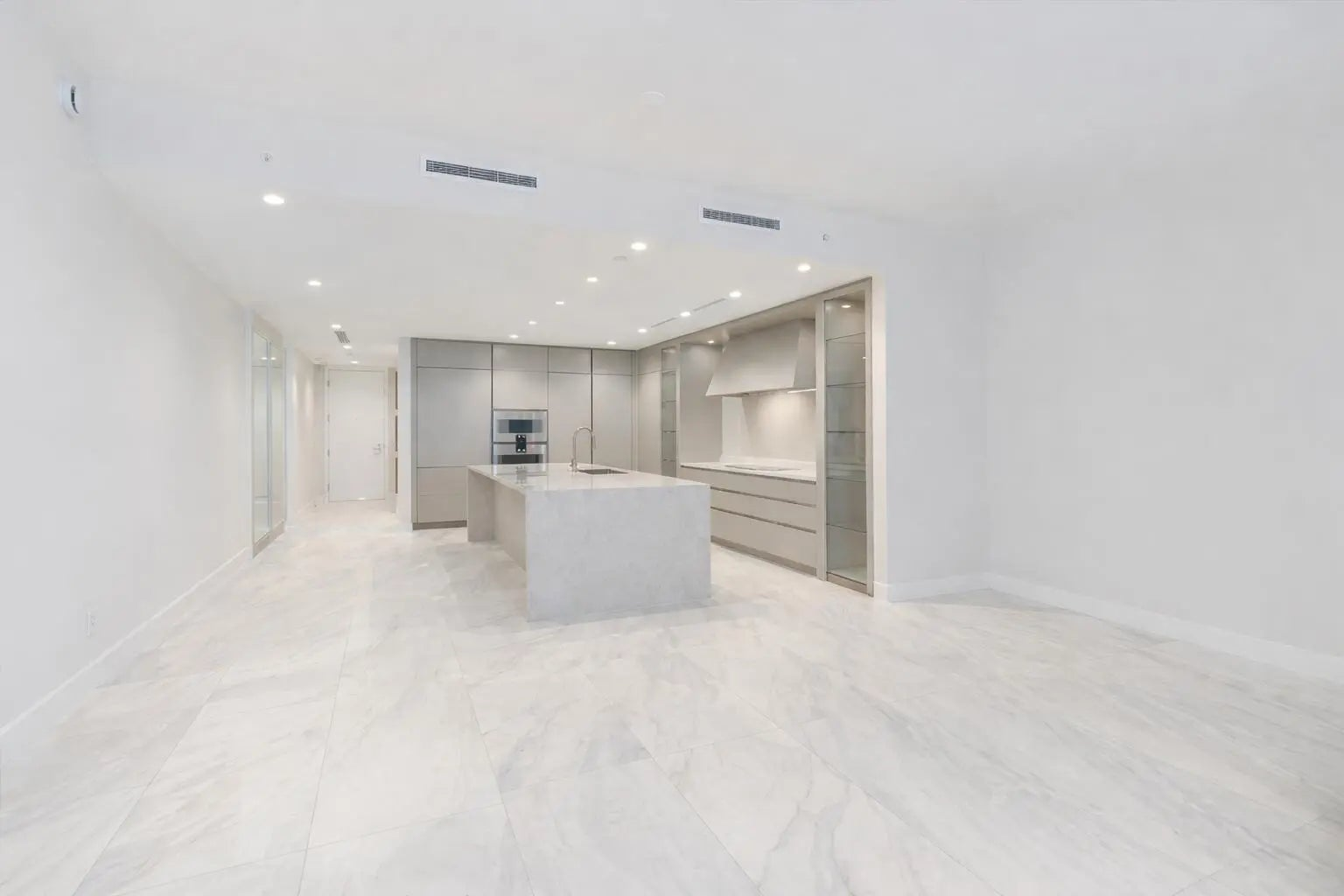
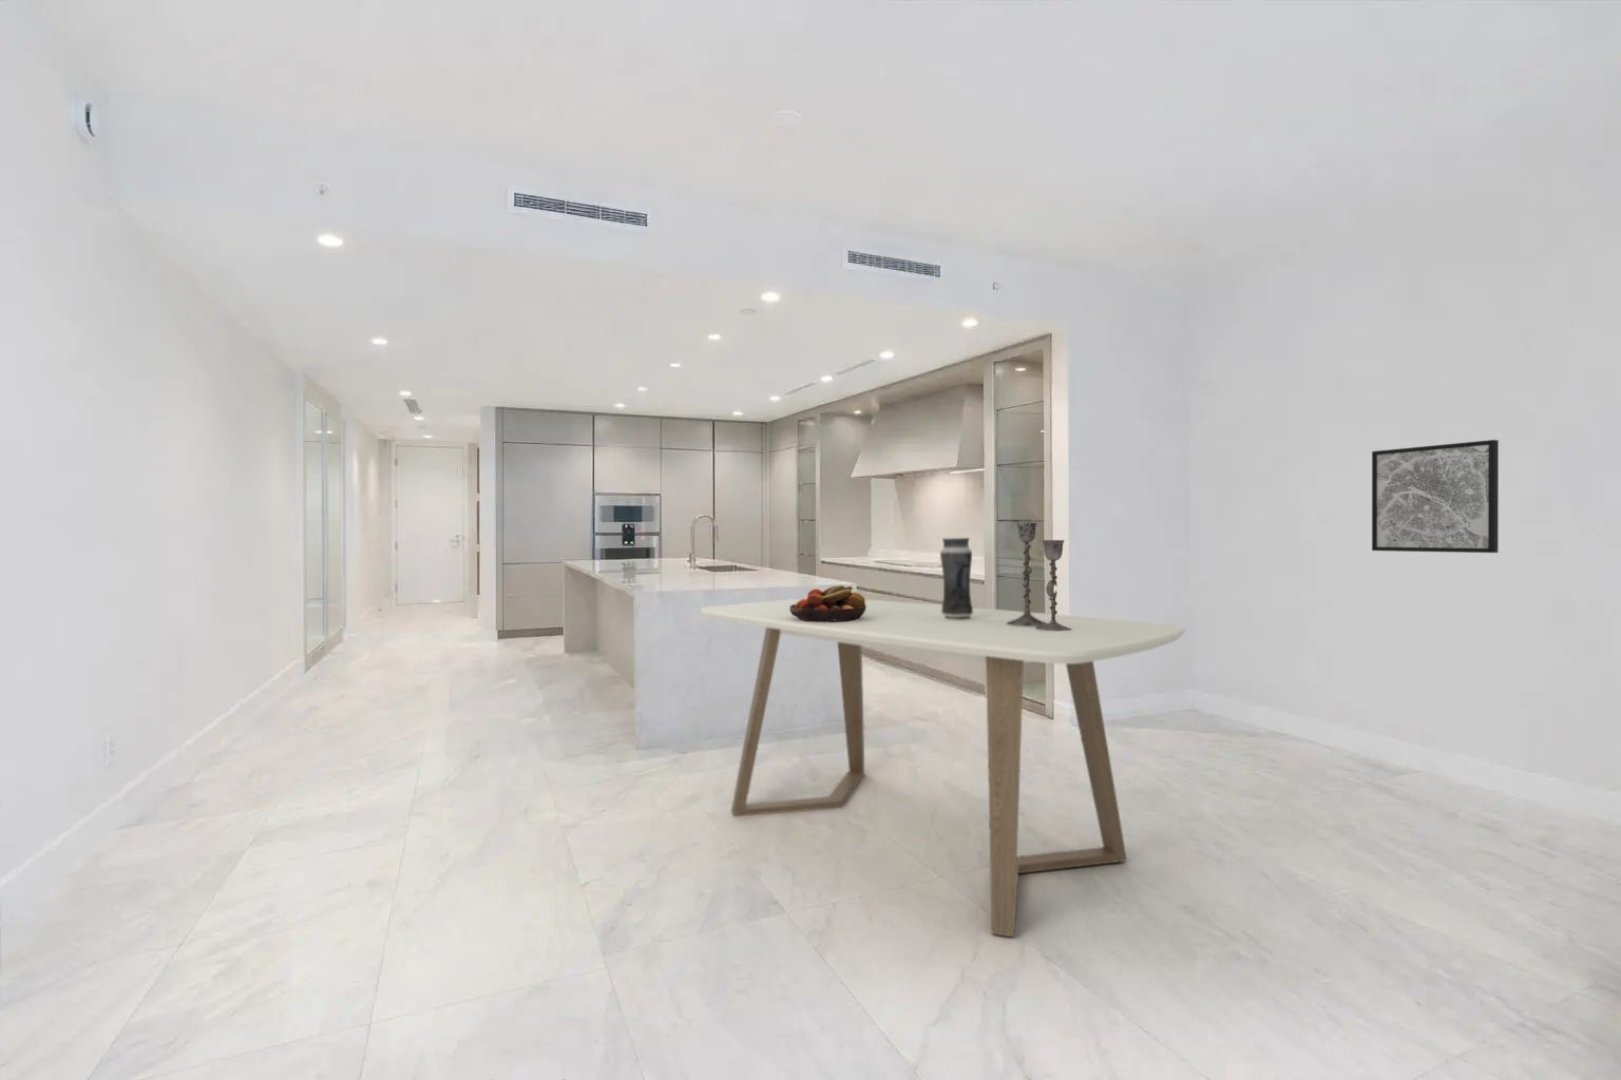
+ wall art (1430, 499)
+ dining table (862, 724)
+ vase (956, 577)
+ candlestick (1031, 570)
+ fruit bowl (827, 601)
